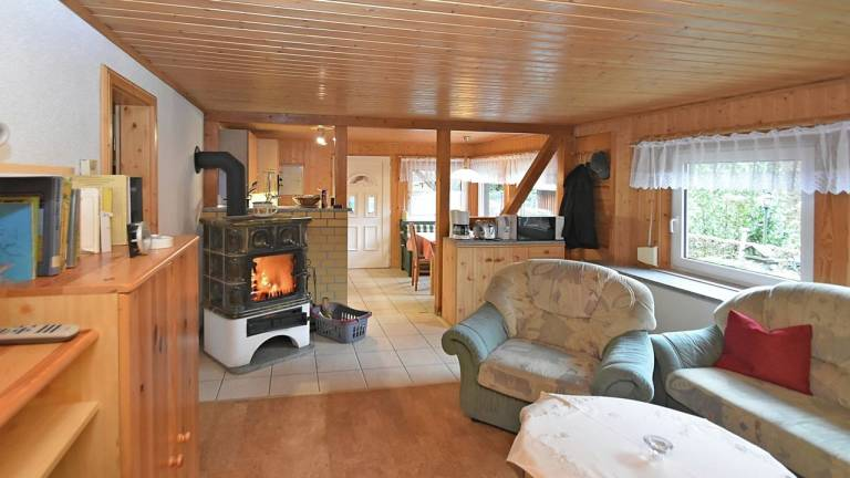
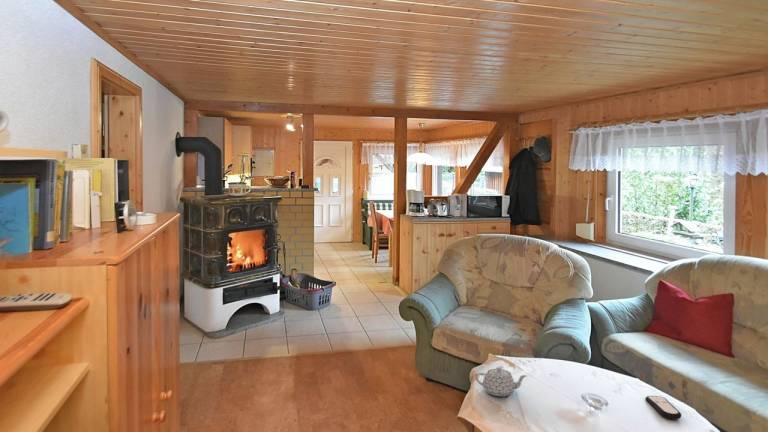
+ remote control (663, 406)
+ teapot (500, 380)
